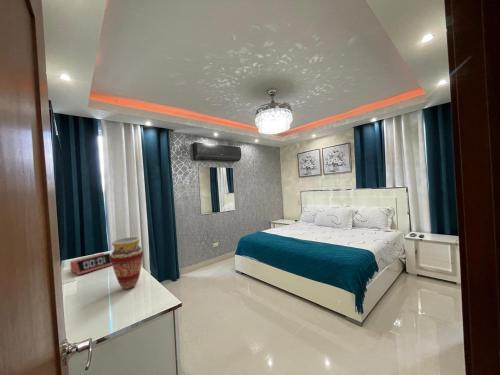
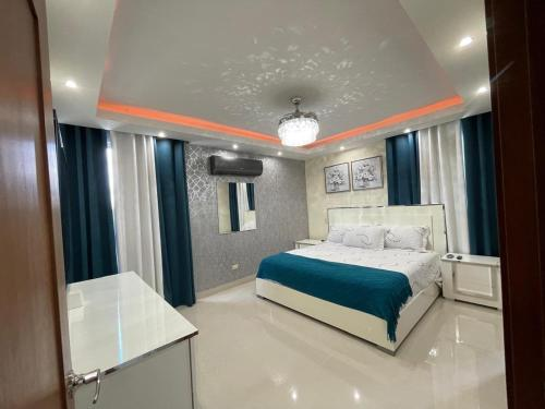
- alarm clock (92, 262)
- vase (127, 263)
